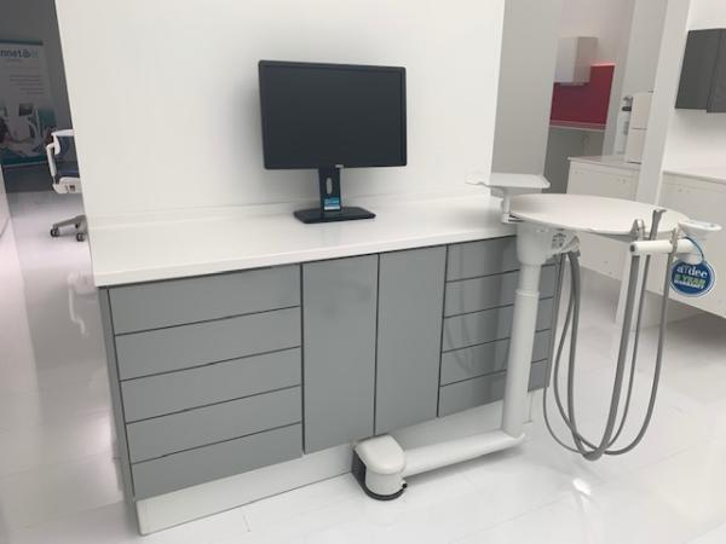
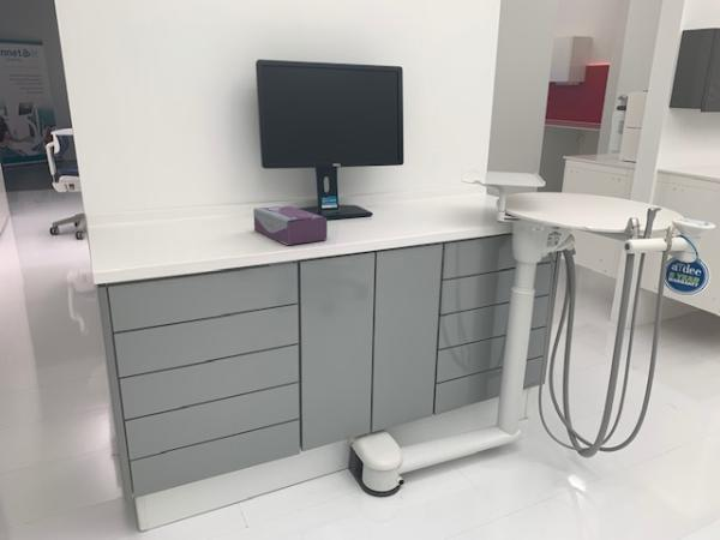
+ tissue box (289, 223)
